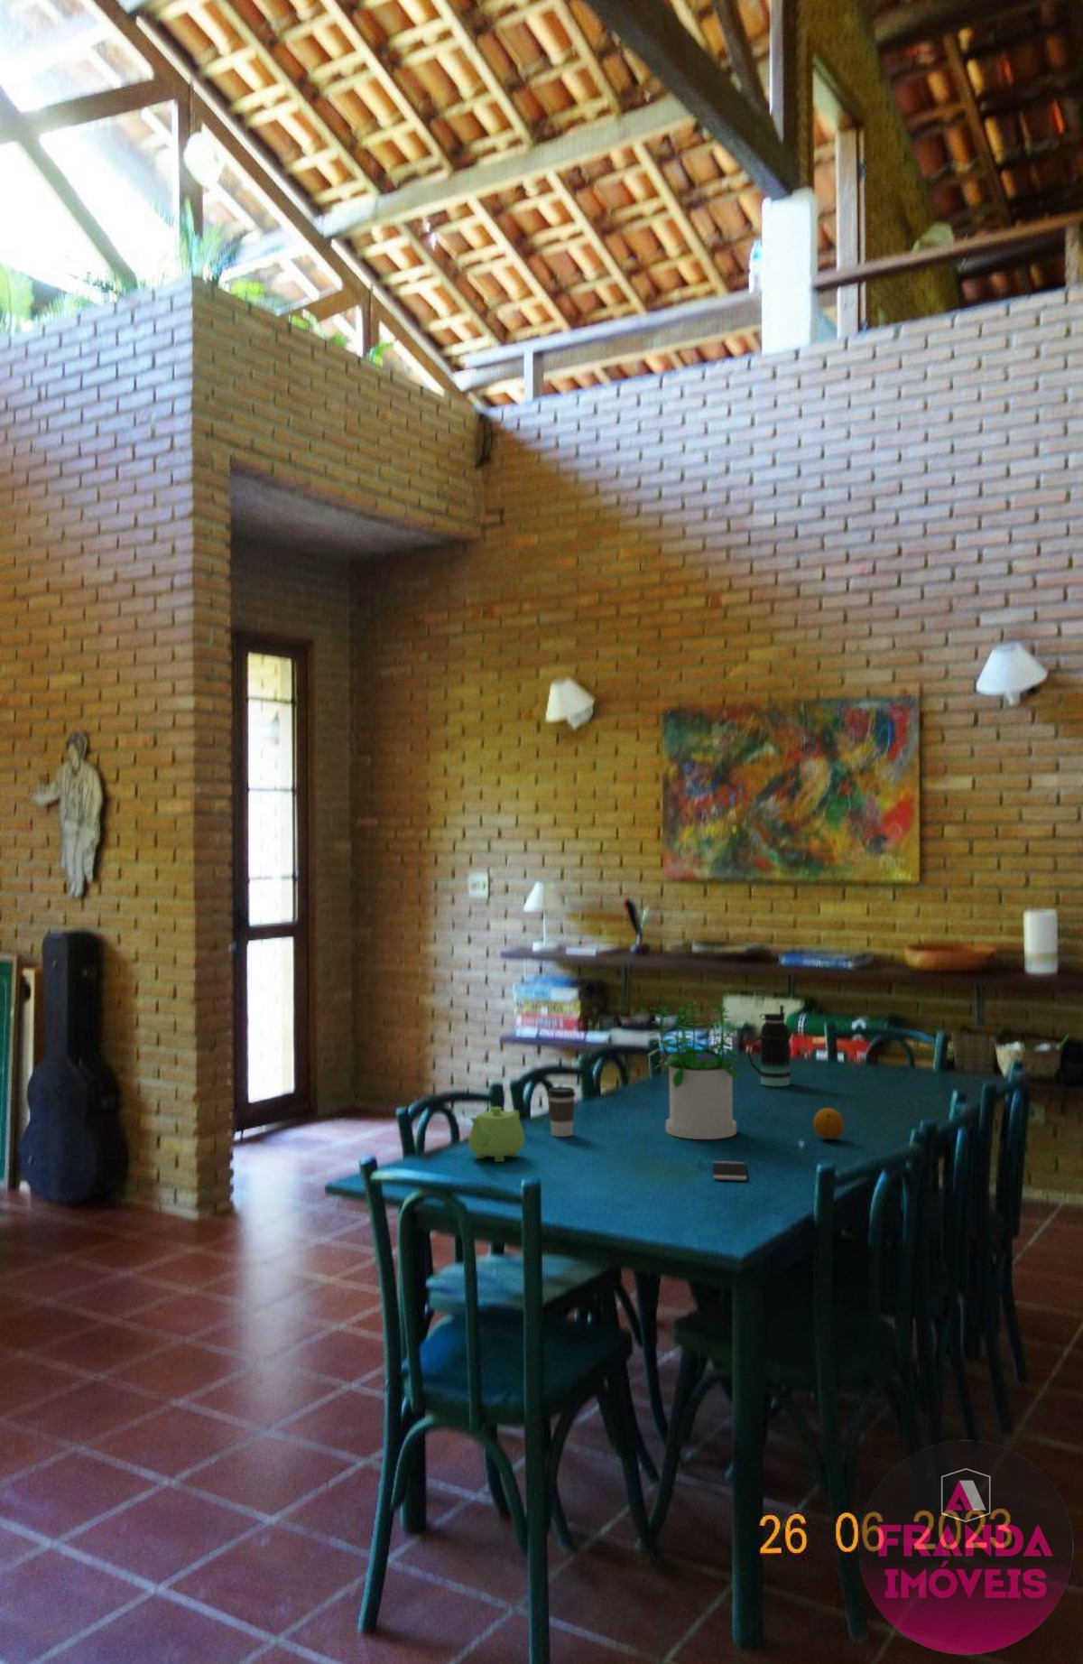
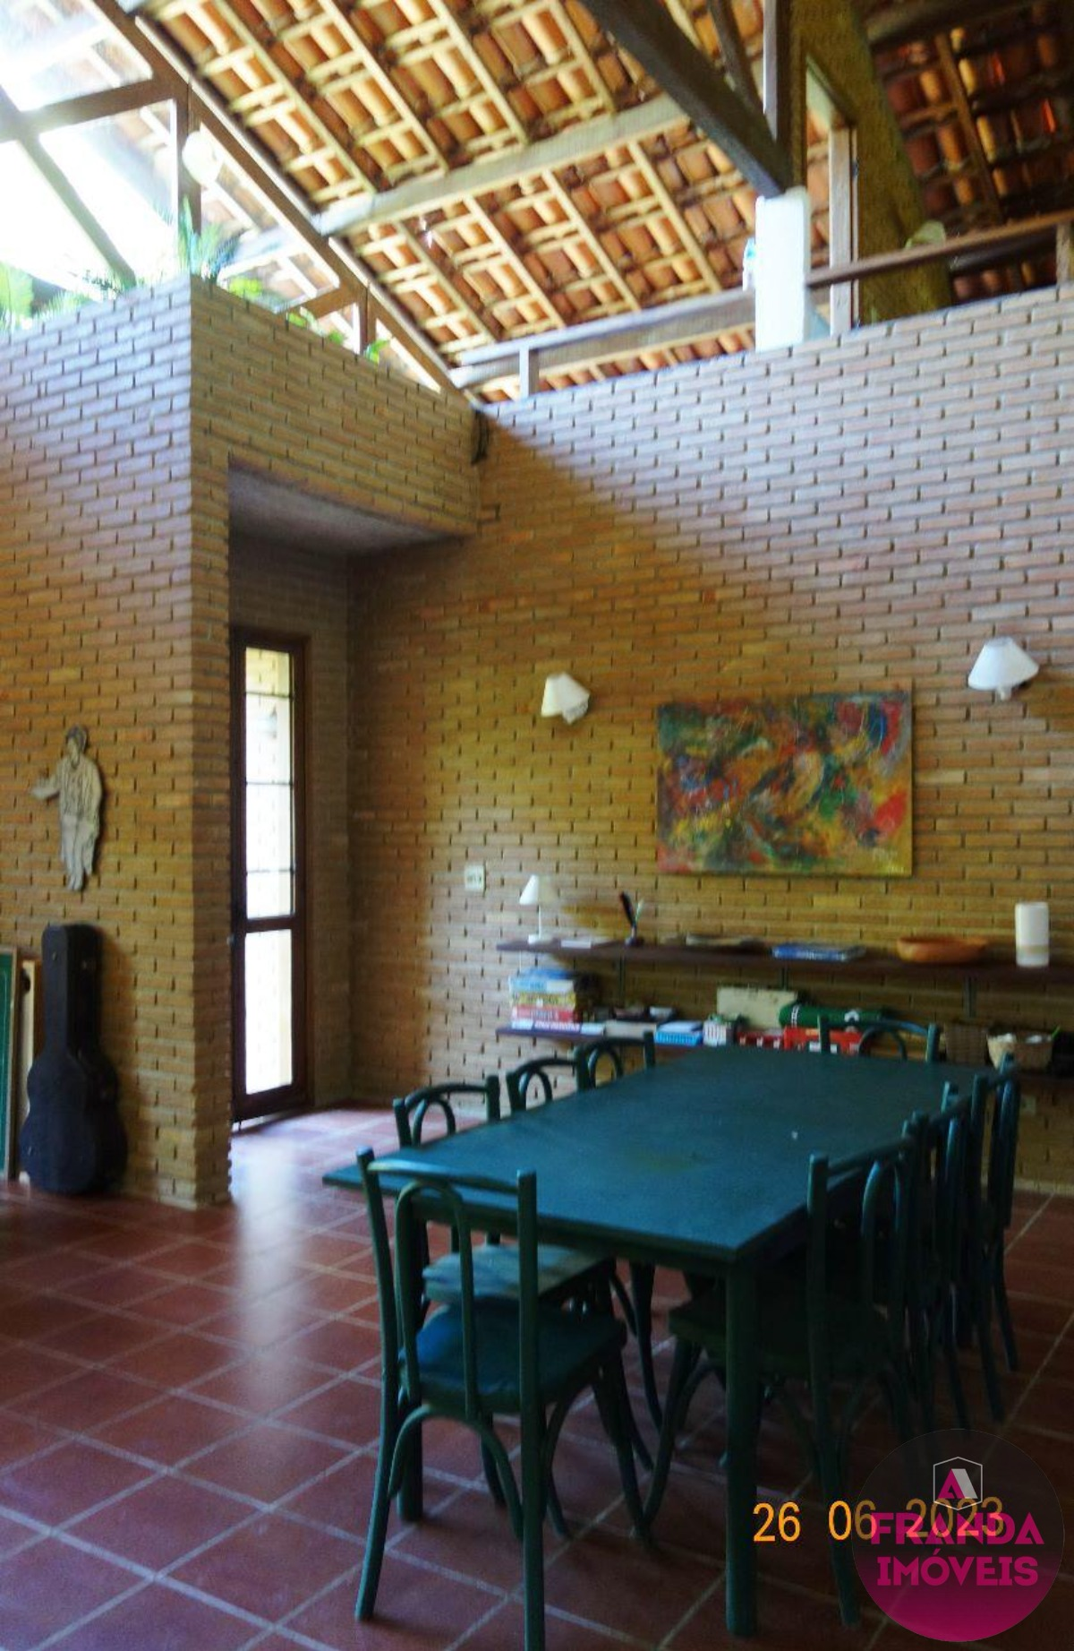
- smartphone (729, 1170)
- teapot (495, 1133)
- bottle (769, 1044)
- coffee cup (562, 1111)
- potted plant (691, 1065)
- fruit (828, 1123)
